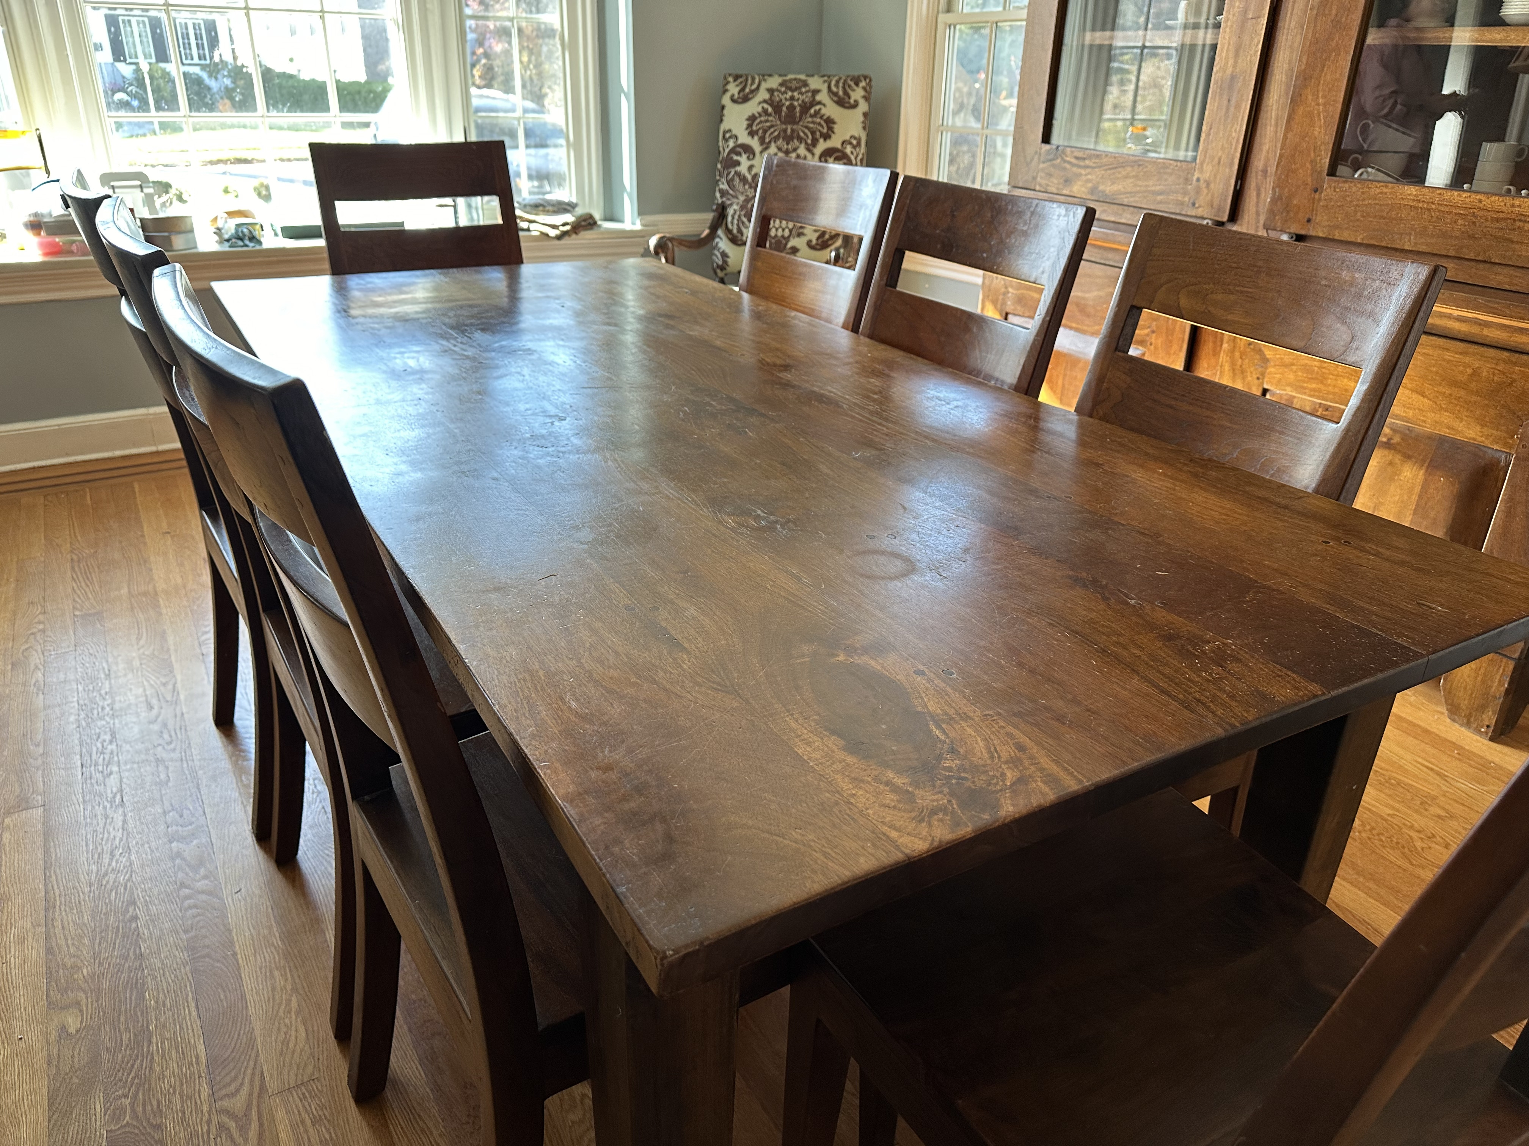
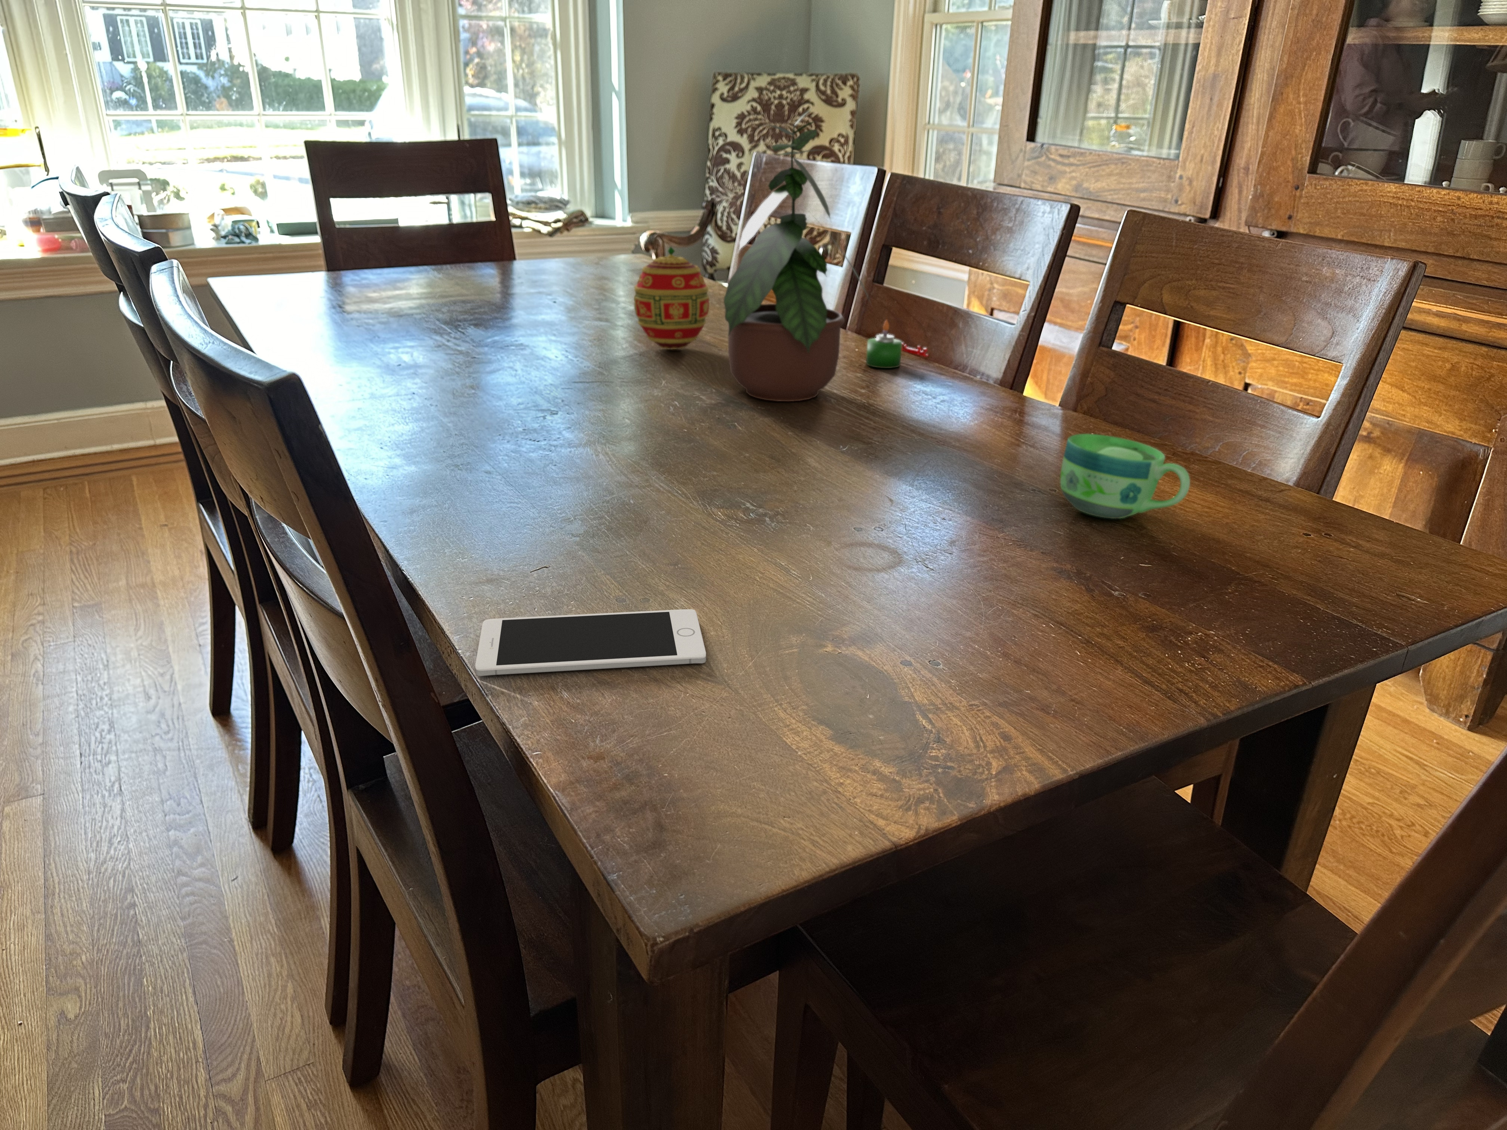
+ potted plant (796, 256)
+ cell phone (592, 641)
+ cup (1125, 480)
+ candle (897, 341)
+ decorative egg (672, 298)
